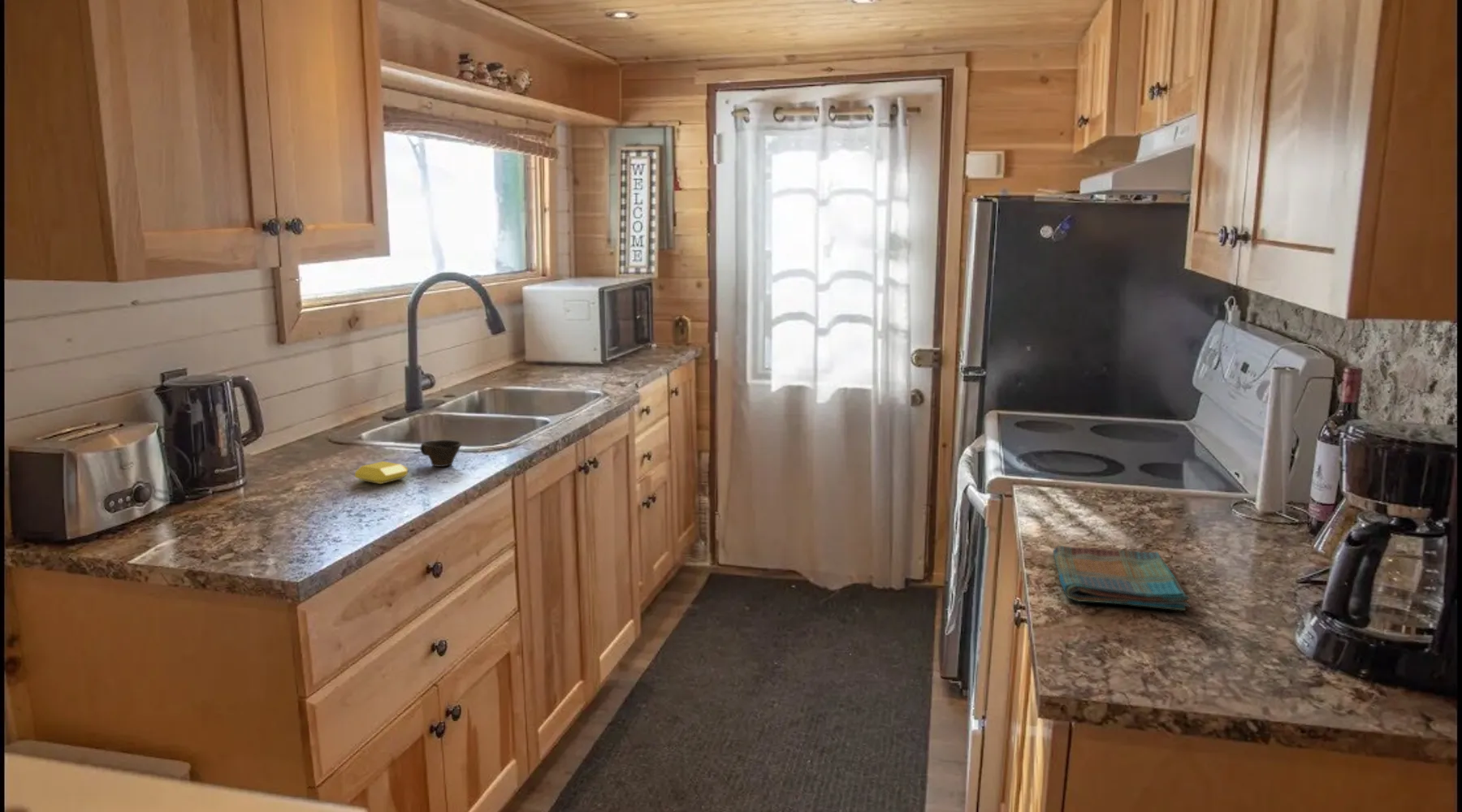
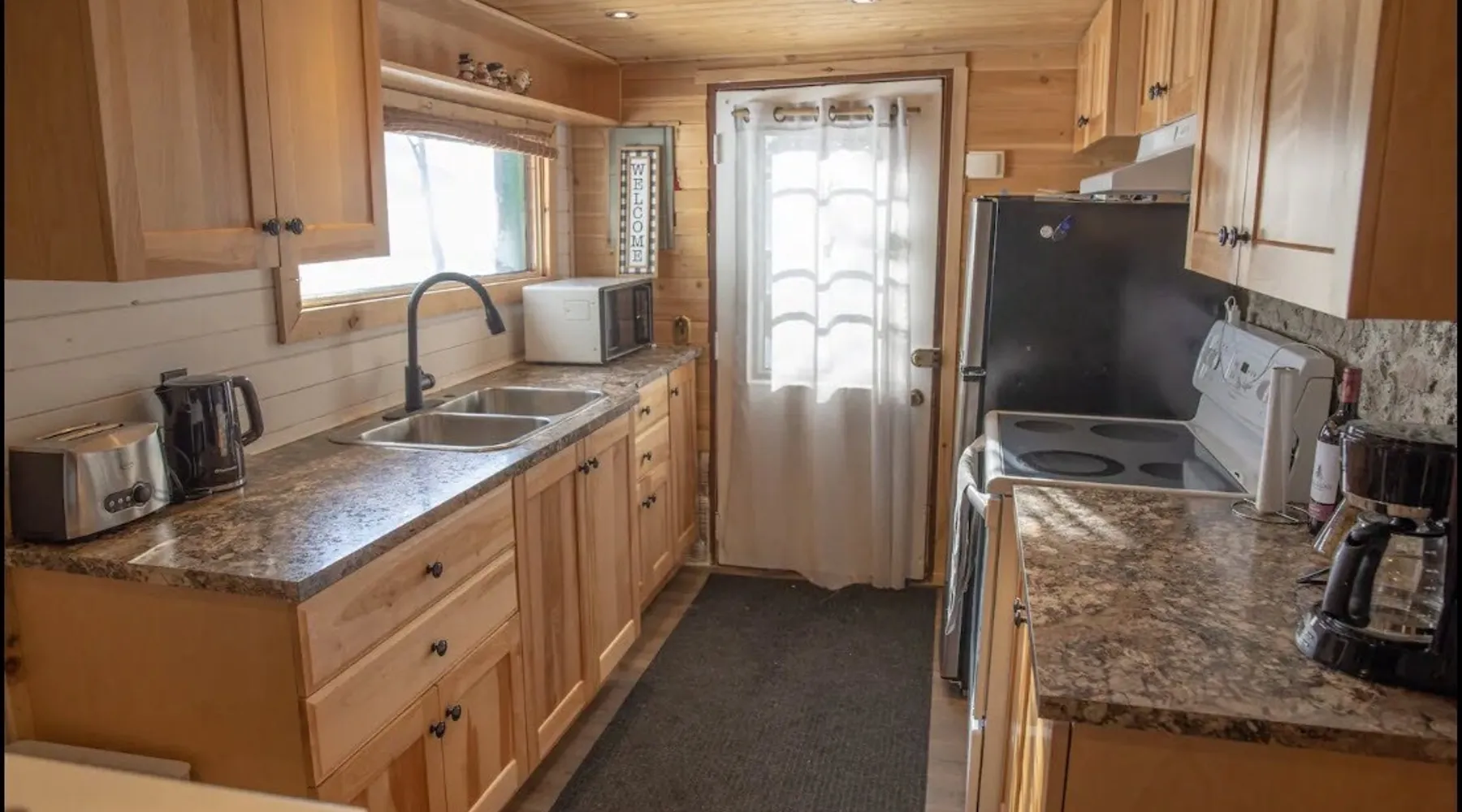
- soap bar (382, 472)
- dish towel (1115, 572)
- cup (439, 453)
